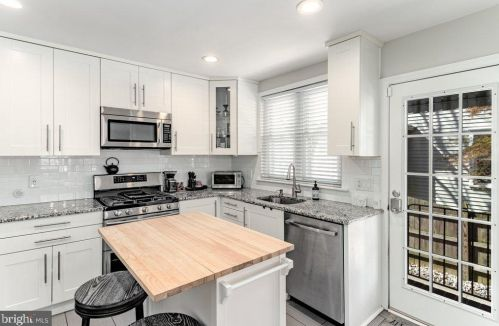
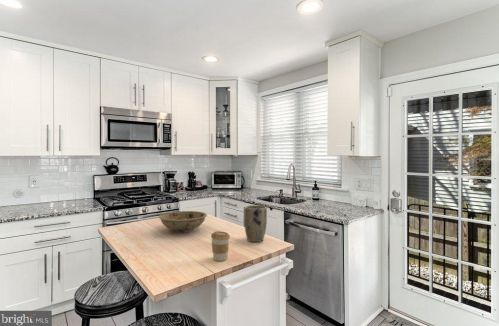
+ coffee cup (220, 245)
+ plant pot (255, 223)
+ bowl (183, 222)
